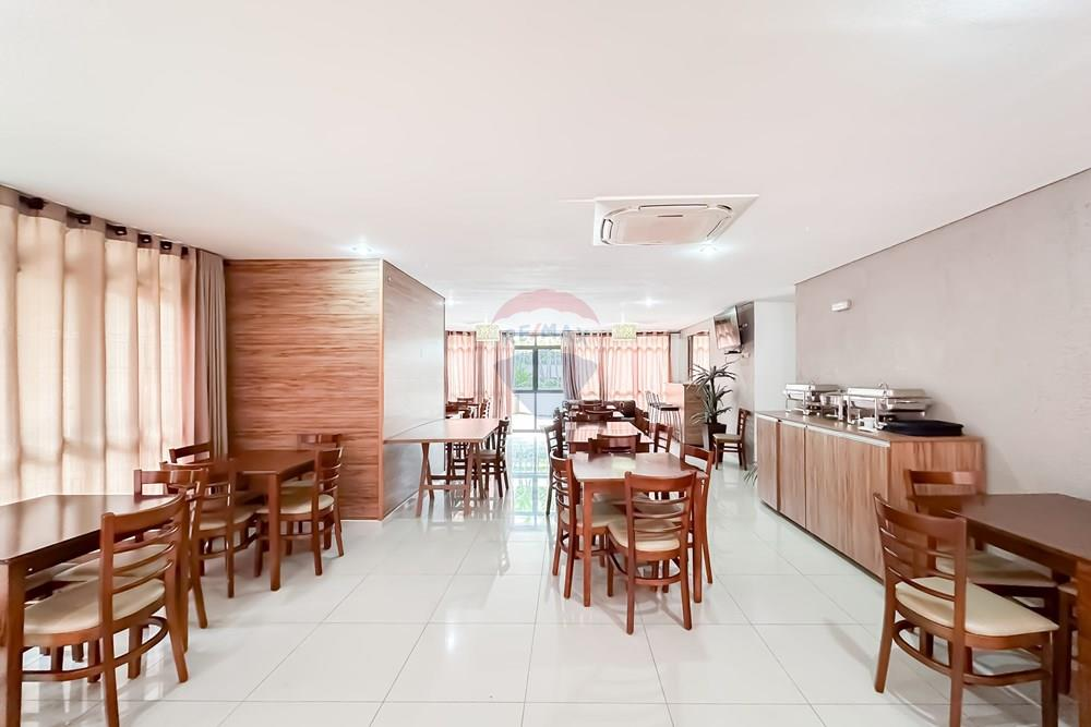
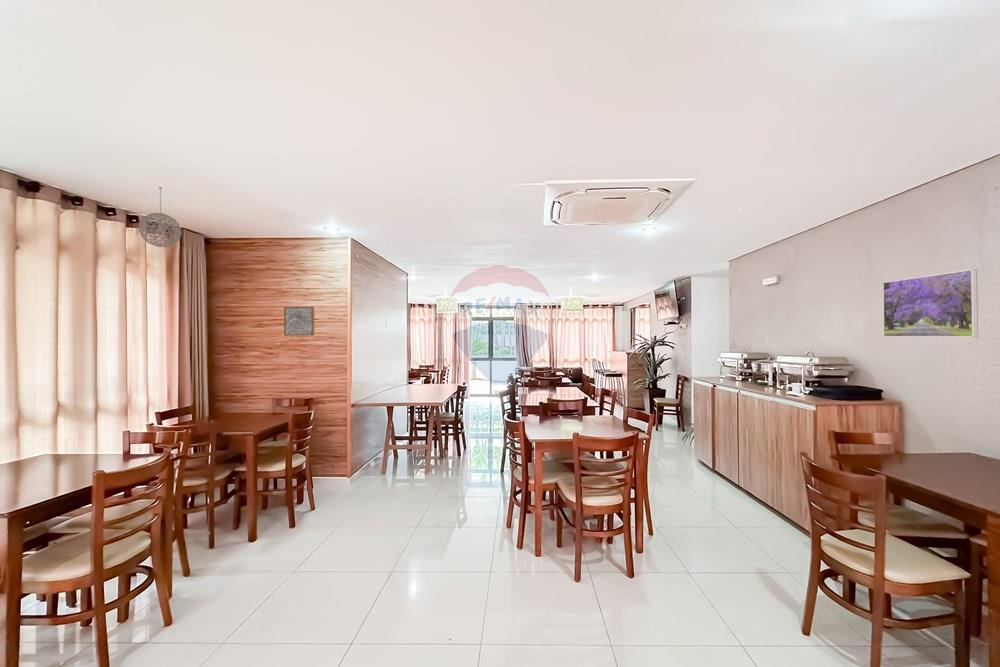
+ pendant light (160, 217)
+ wall art (299, 321)
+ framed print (925, 306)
